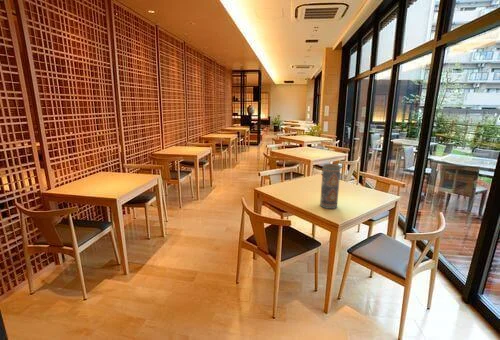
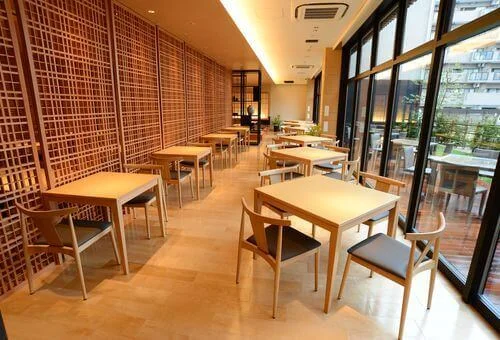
- vase (330, 186)
